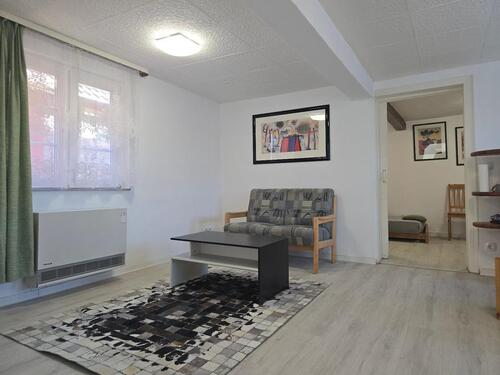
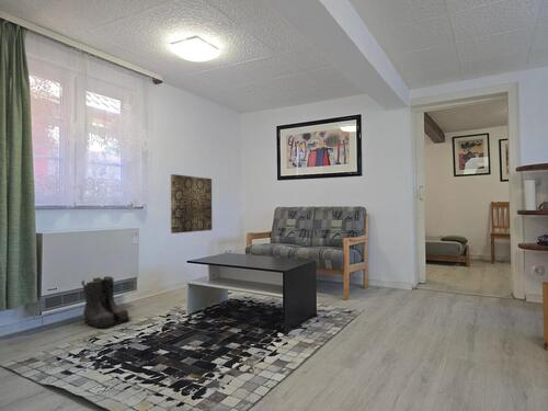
+ wall art (192, 204)
+ boots (104, 299)
